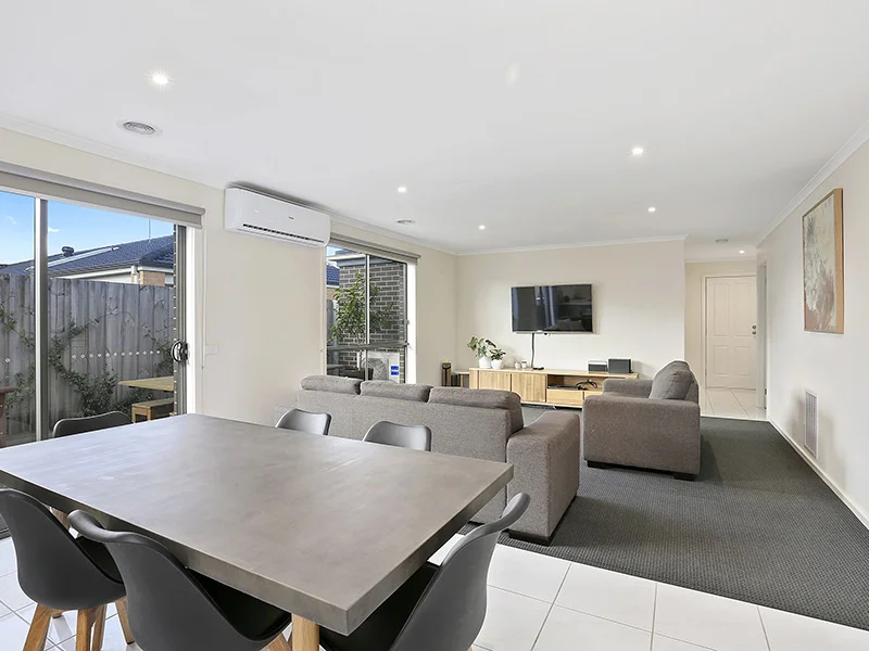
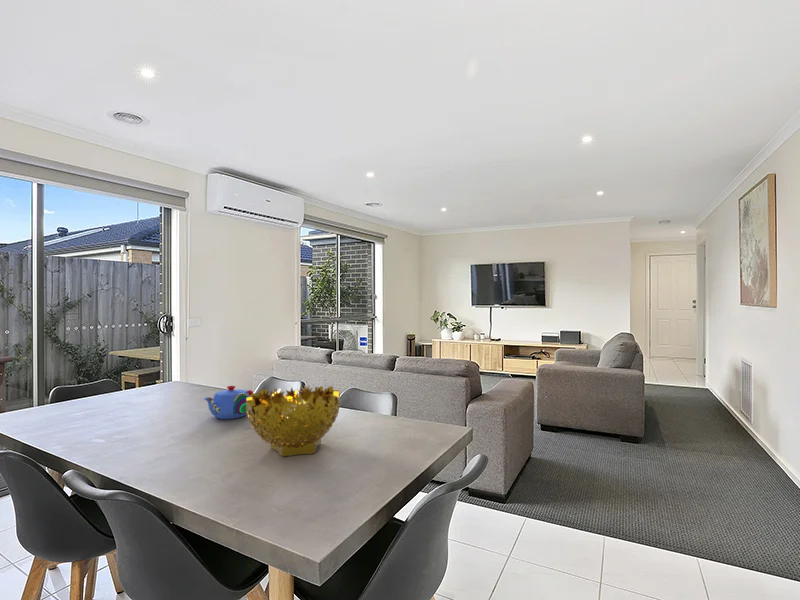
+ teapot (229, 401)
+ decorative bowl (294, 419)
